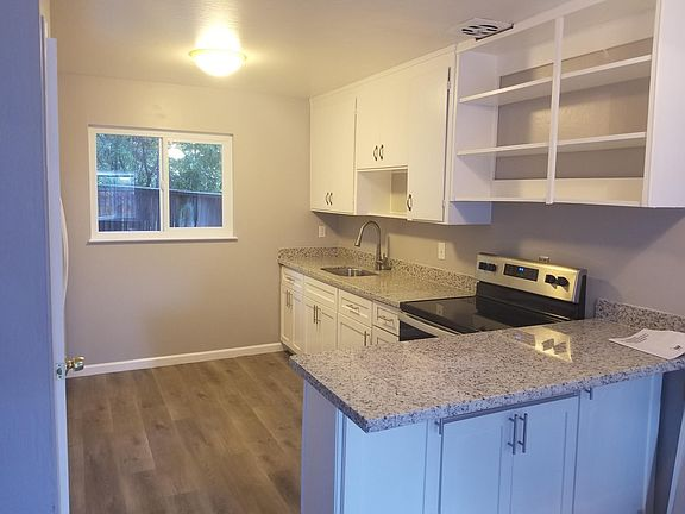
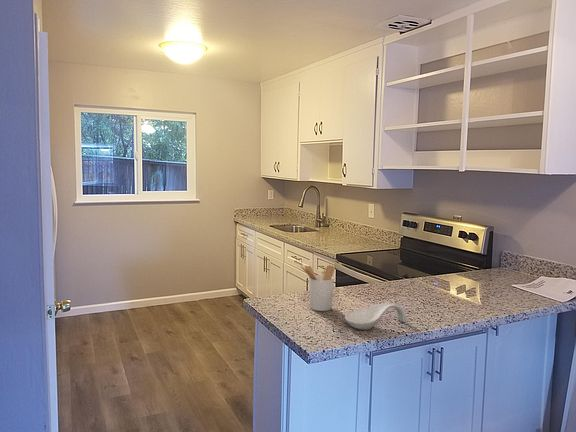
+ utensil holder (316, 286)
+ spoon rest (375, 315)
